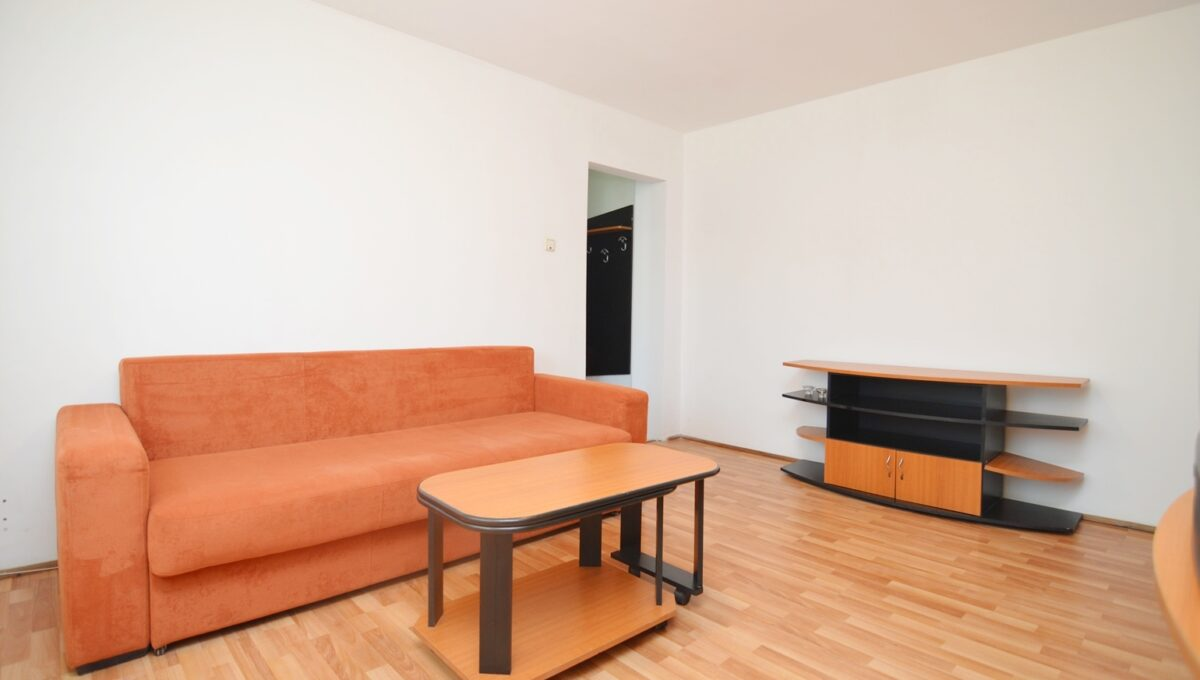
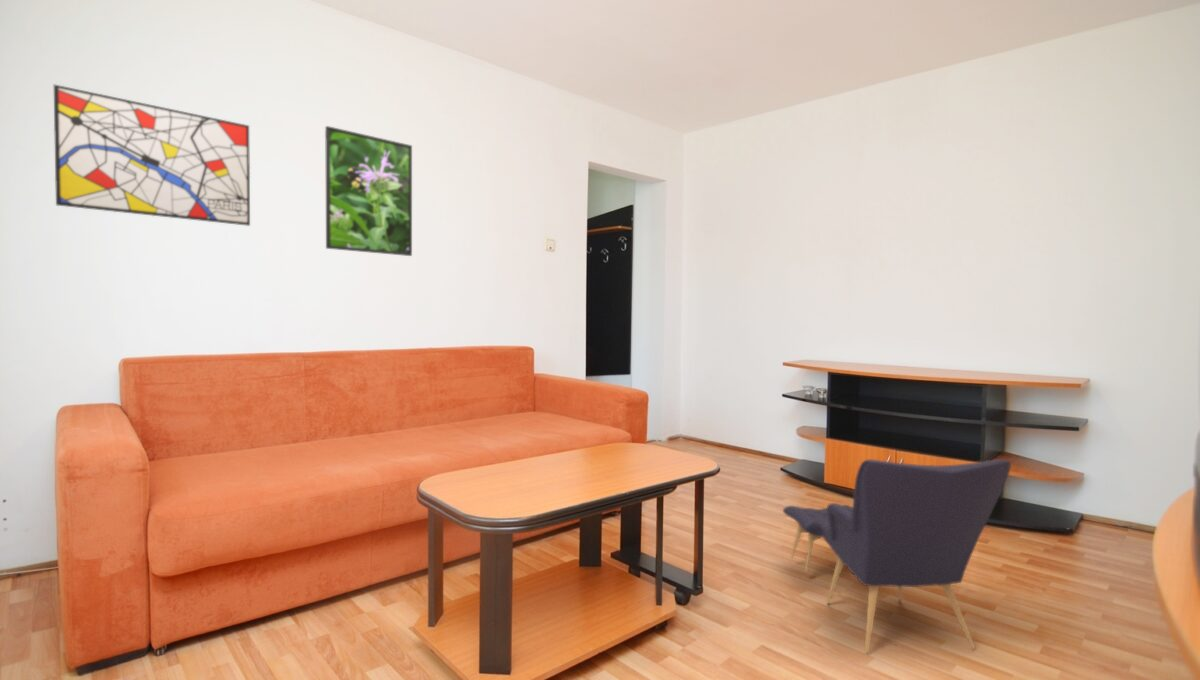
+ wall art (161, 161)
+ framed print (370, 194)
+ armchair (872, 522)
